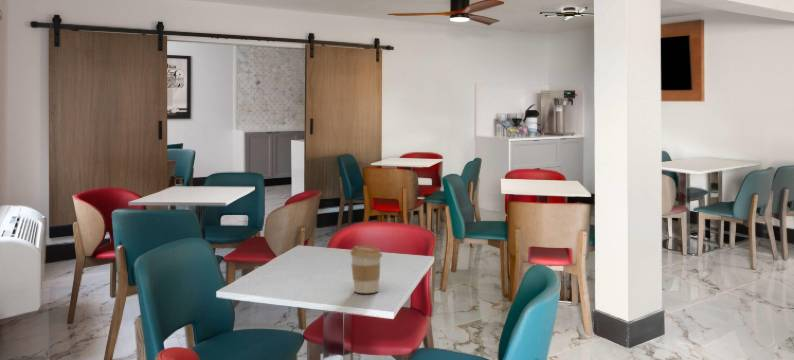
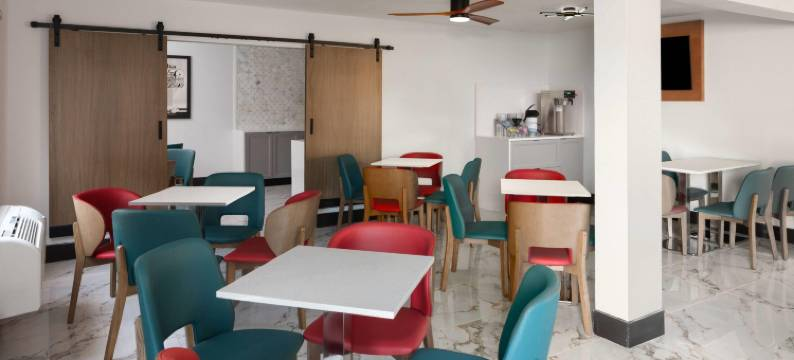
- coffee cup (366, 268)
